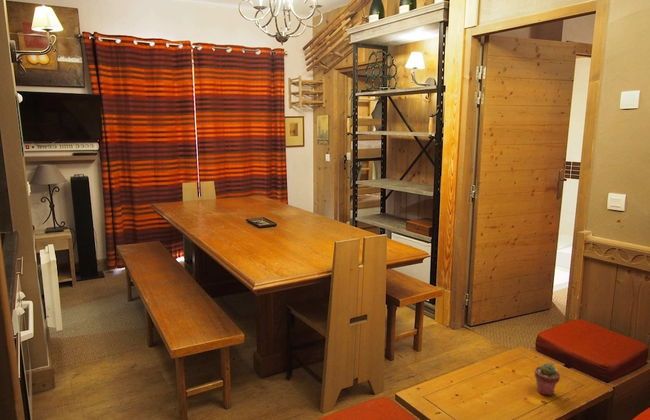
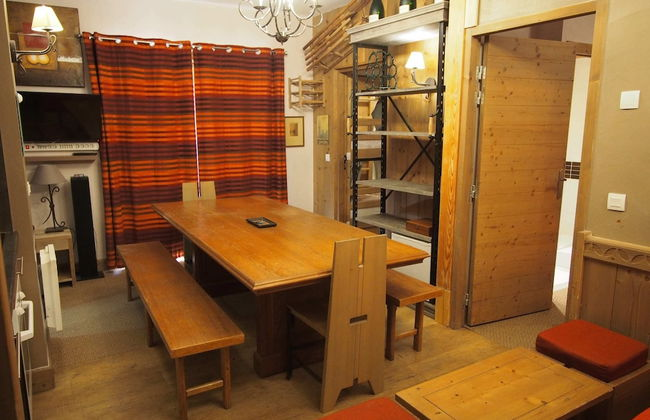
- potted succulent (546, 377)
